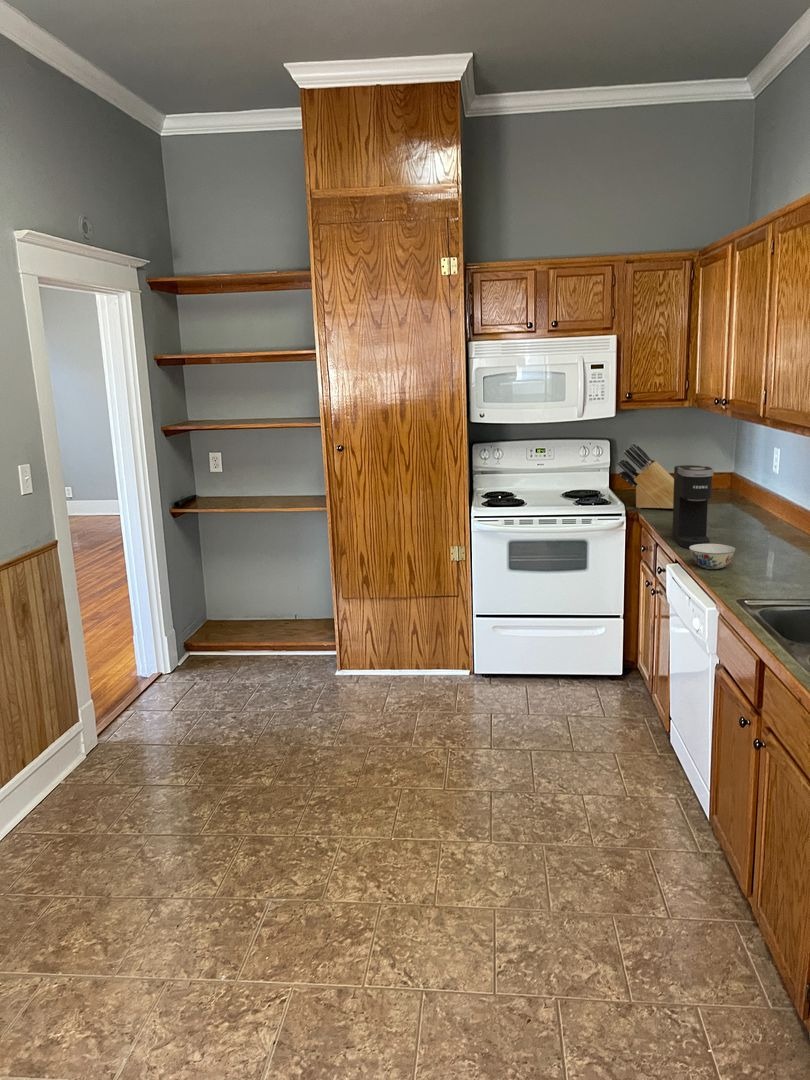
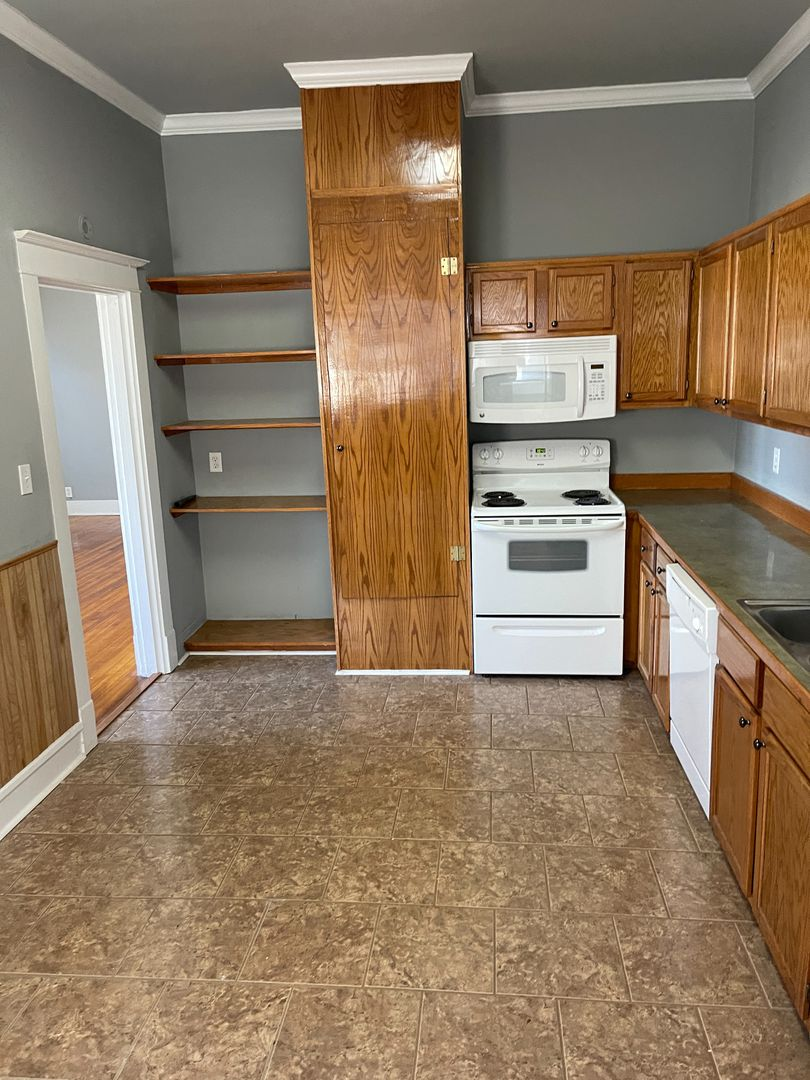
- coffee maker (691, 504)
- knife block (656, 475)
- chinaware (711, 557)
